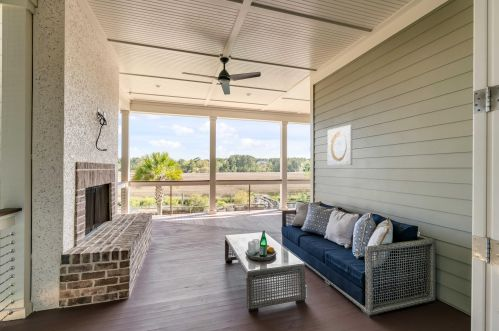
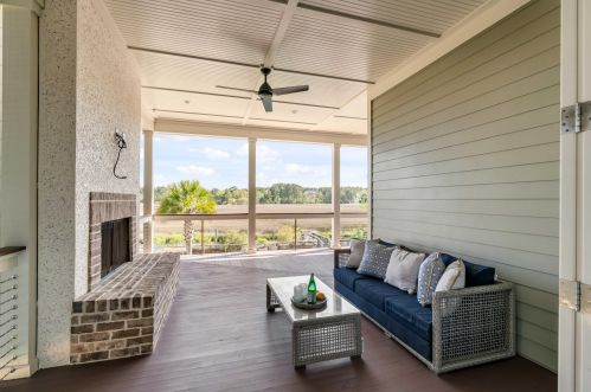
- wall art (339, 146)
